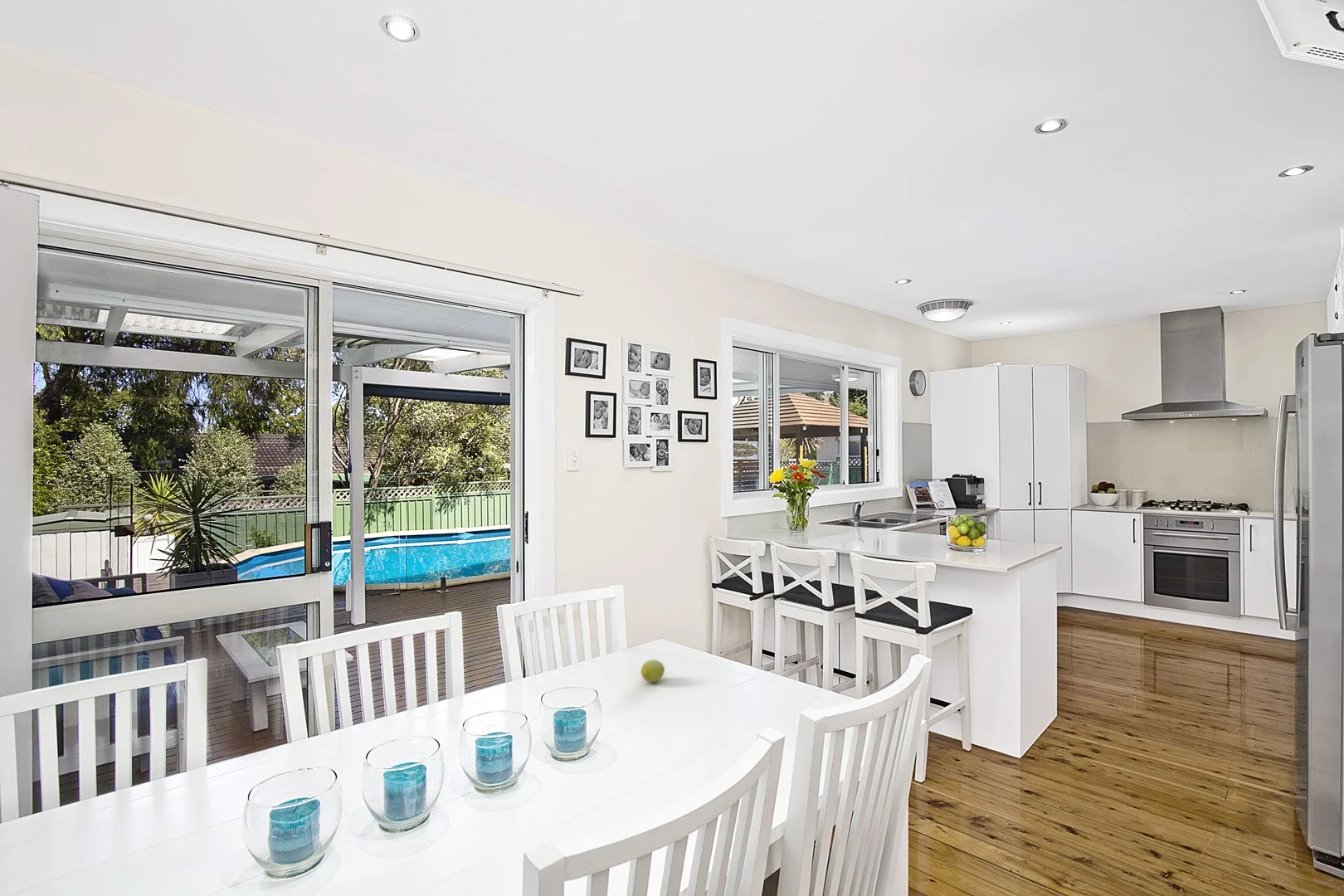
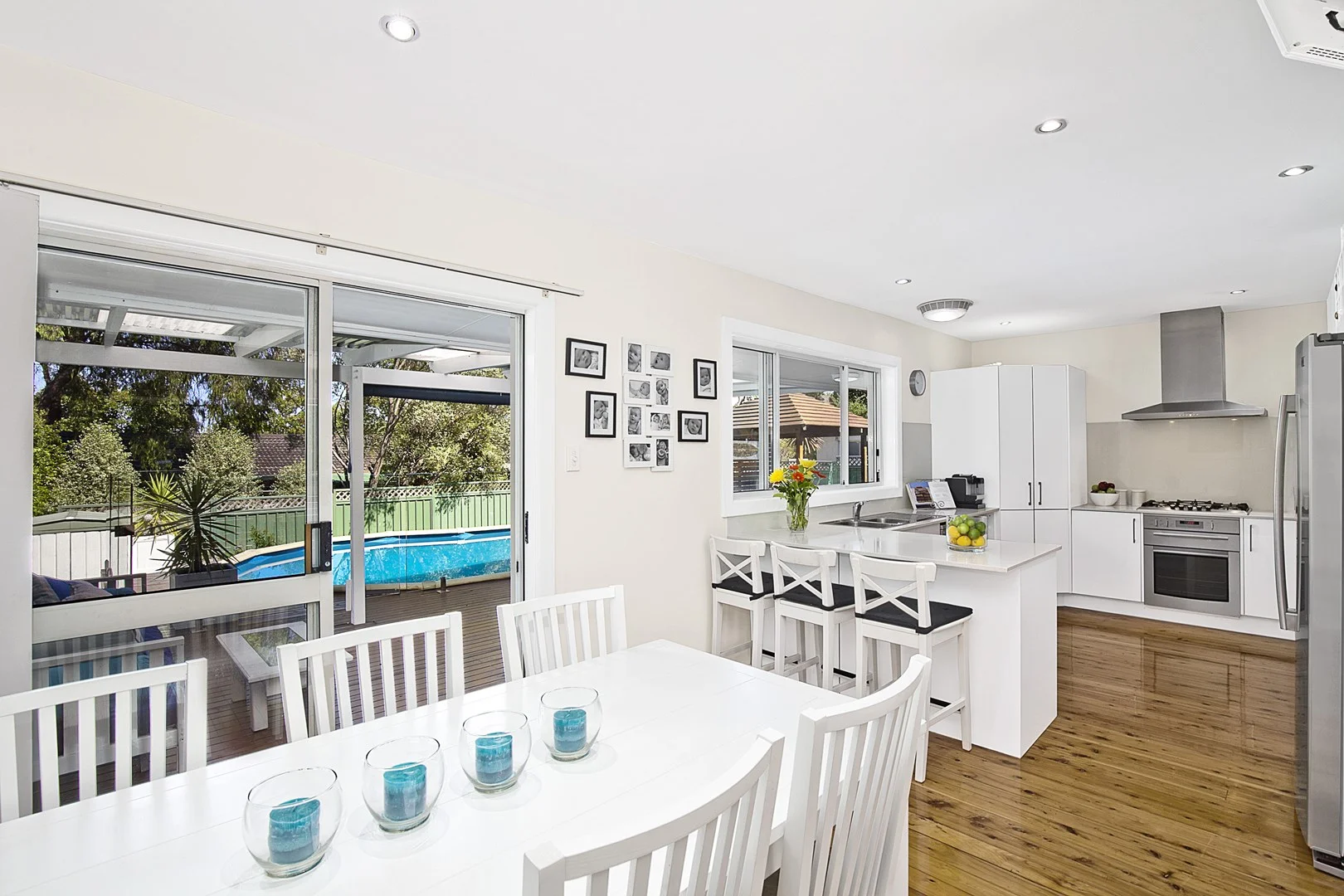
- fruit (653, 670)
